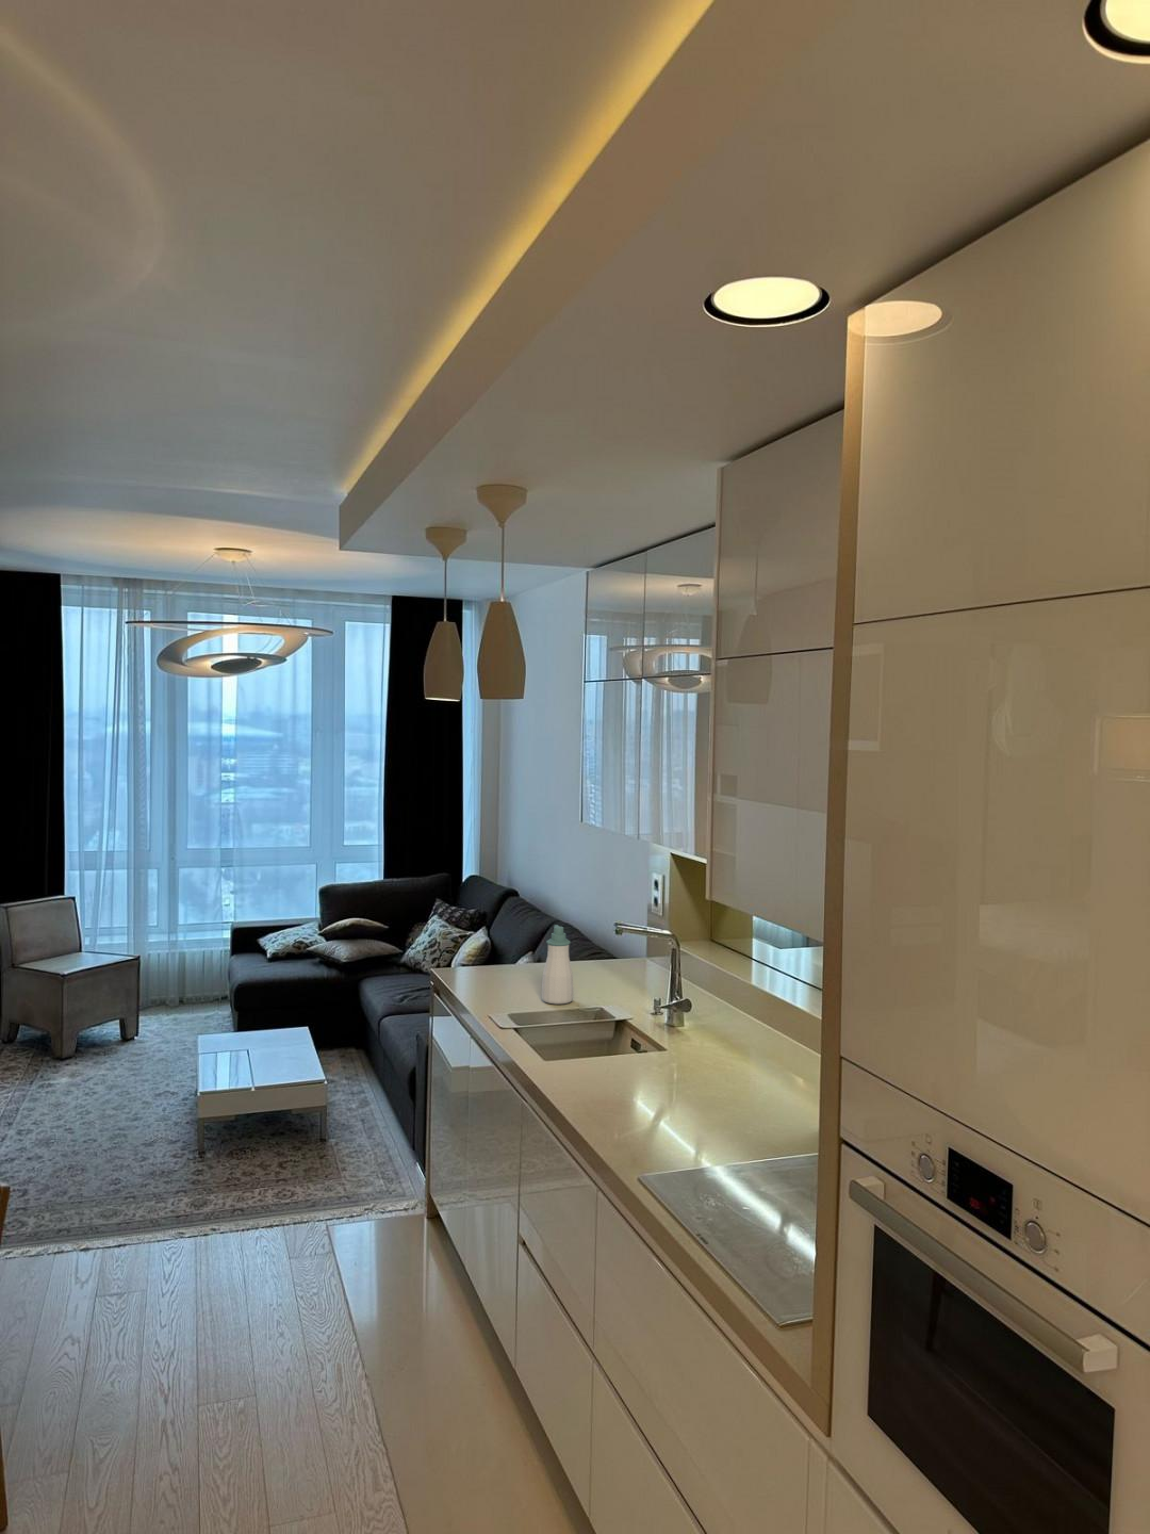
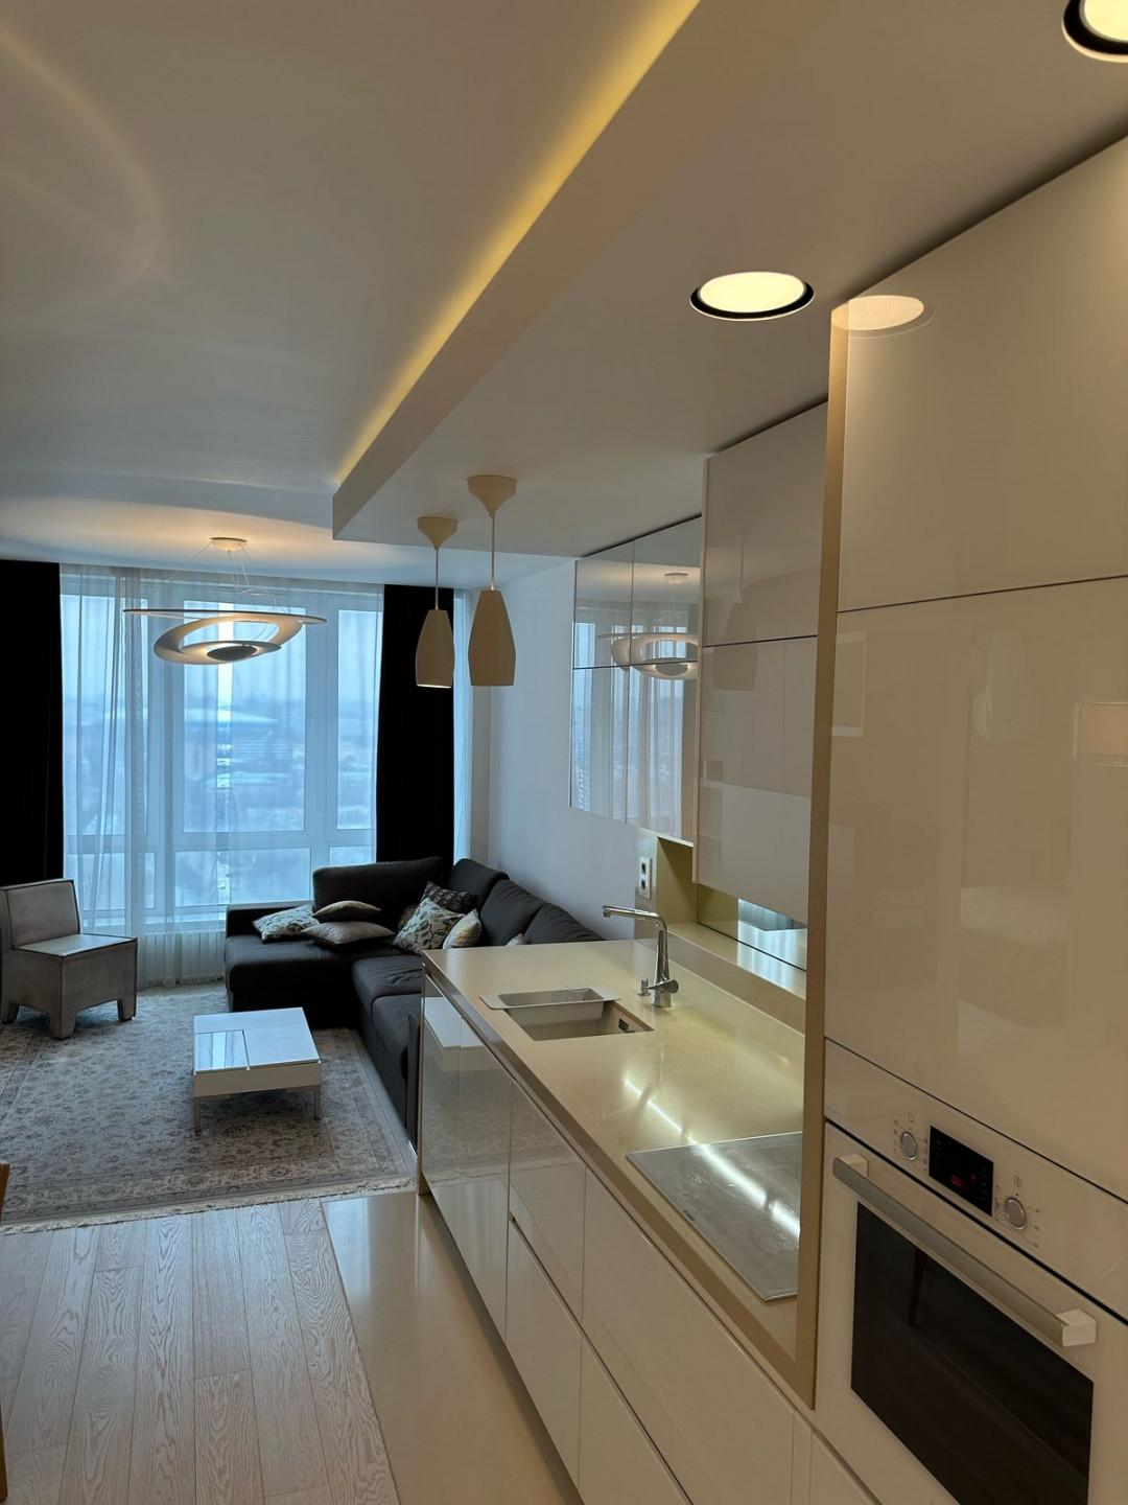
- soap bottle (558, 964)
